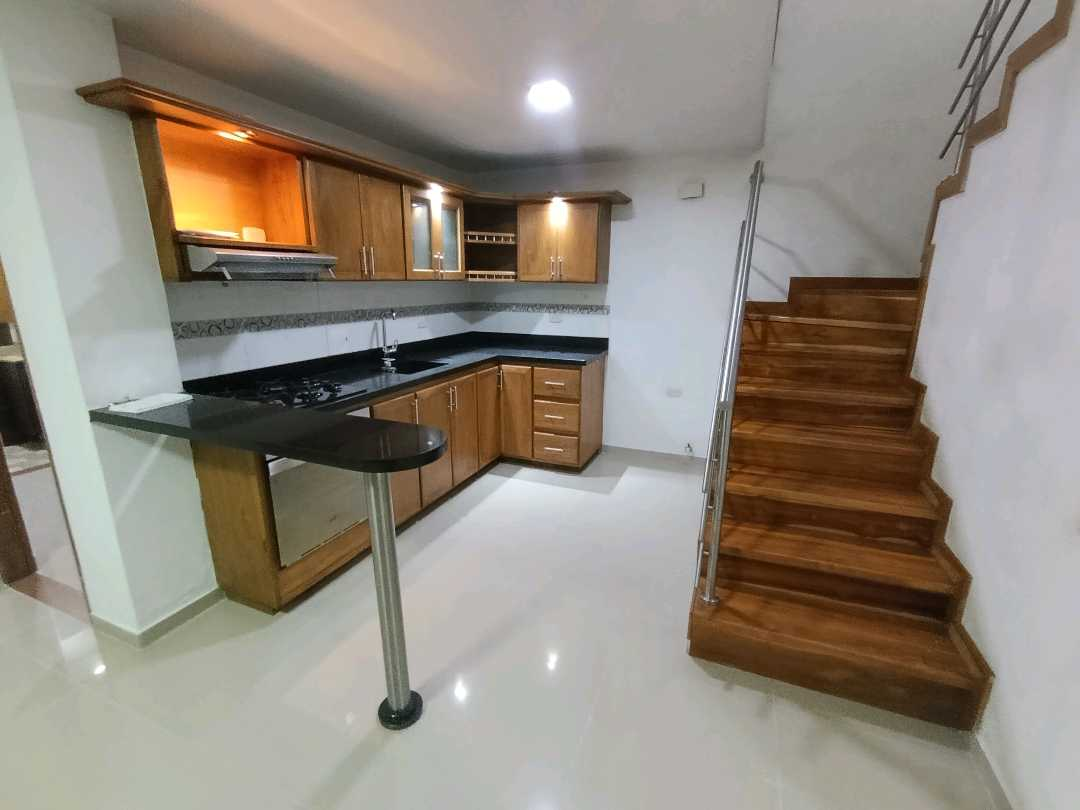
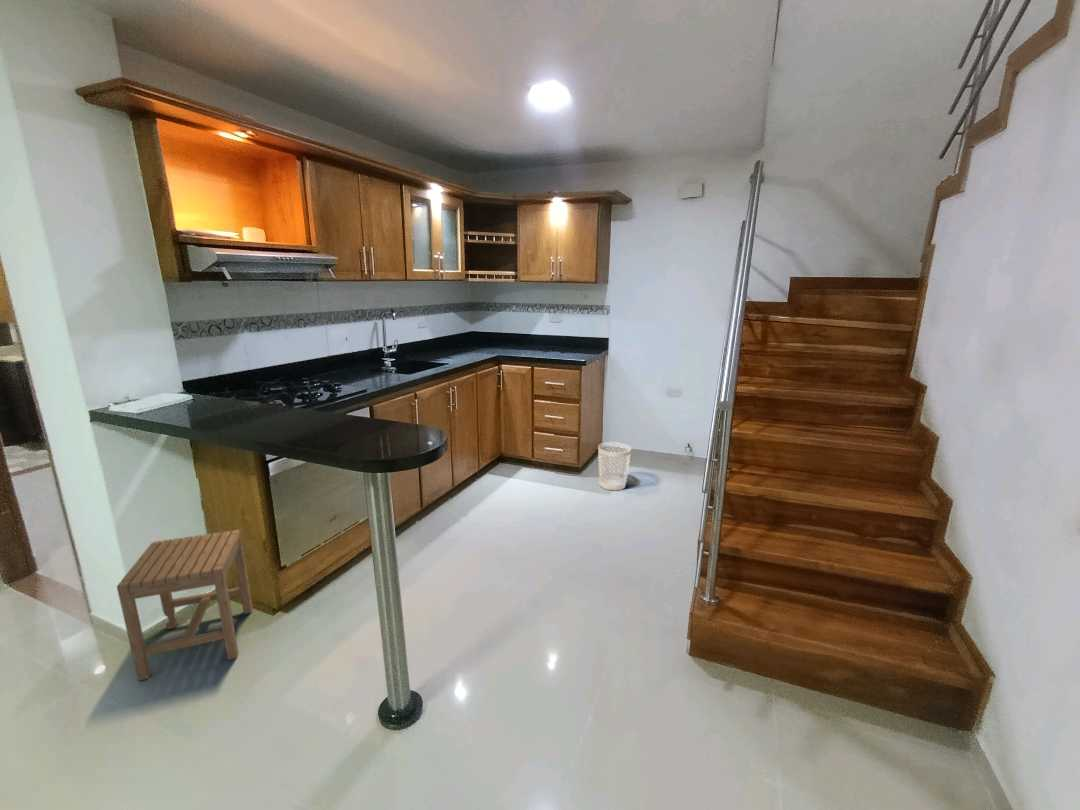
+ wastebasket (613, 466)
+ stool (193, 598)
